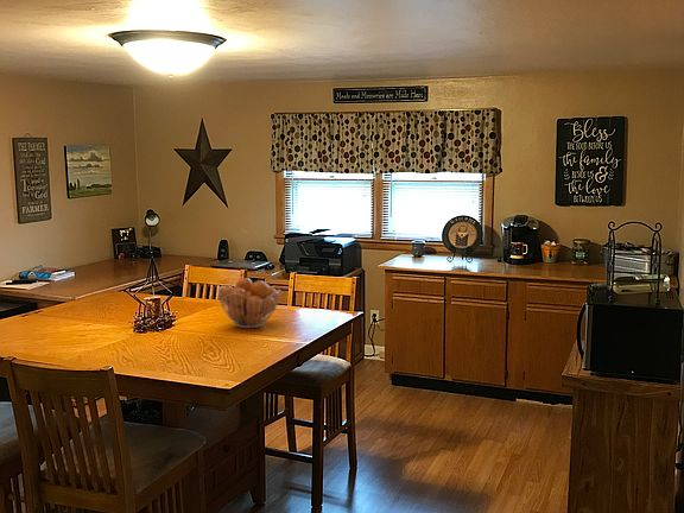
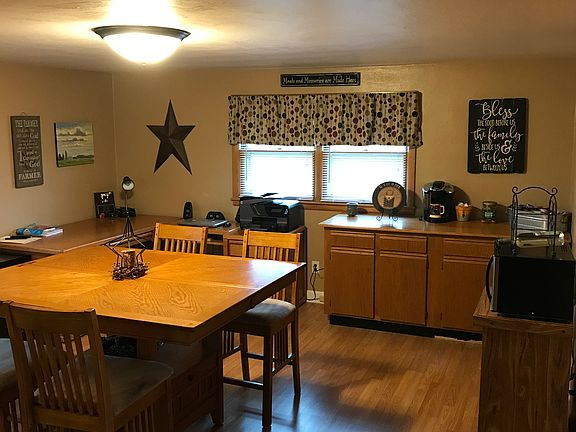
- fruit basket (249, 302)
